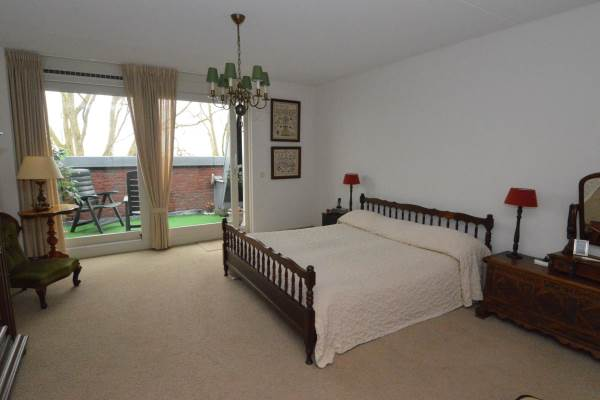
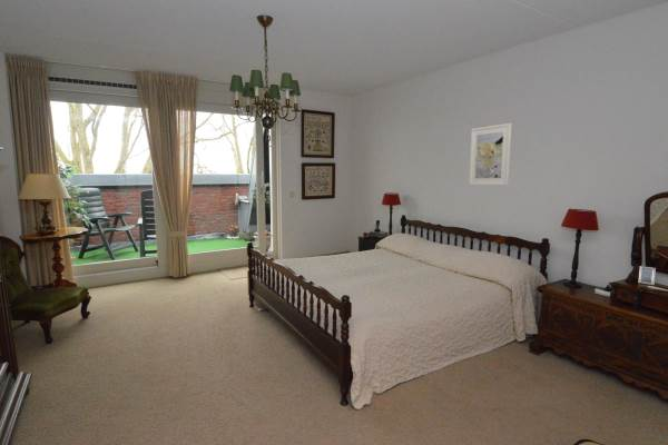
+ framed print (489, 156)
